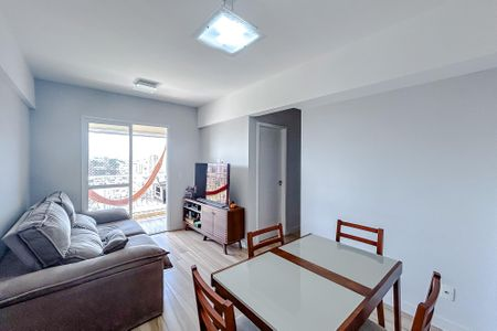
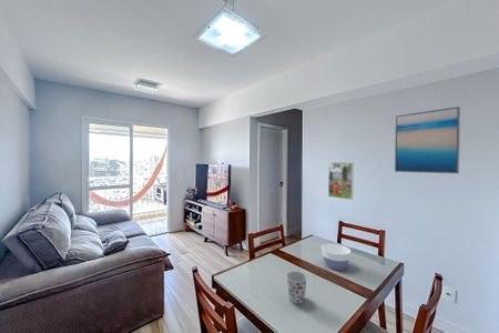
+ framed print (339, 180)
+ bowl (335, 256)
+ wall art (424, 142)
+ cup (296, 287)
